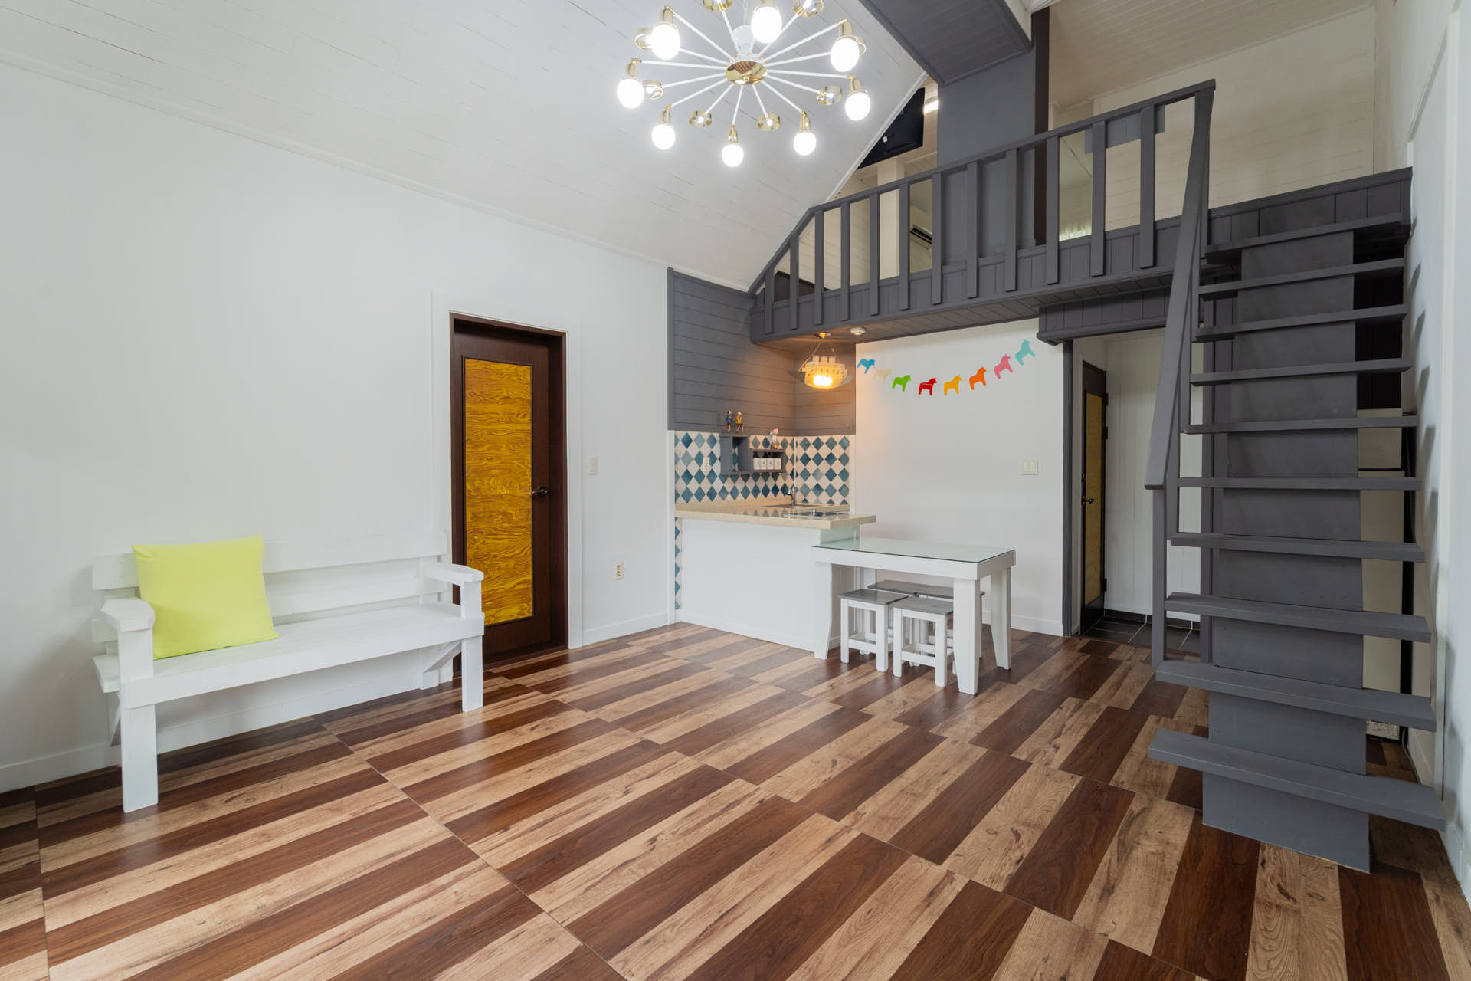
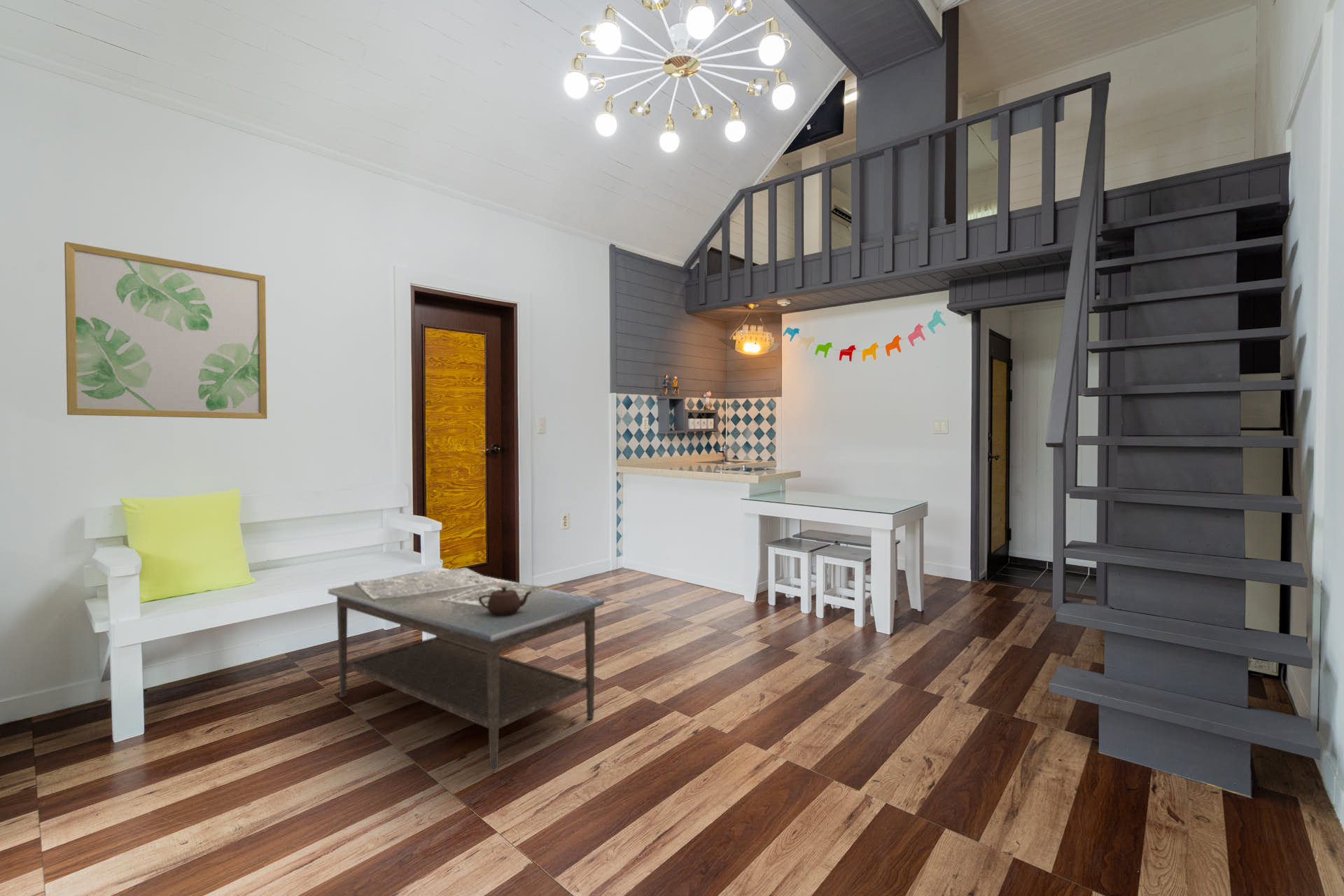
+ wall art (175, 339)
+ coffee table (465, 637)
